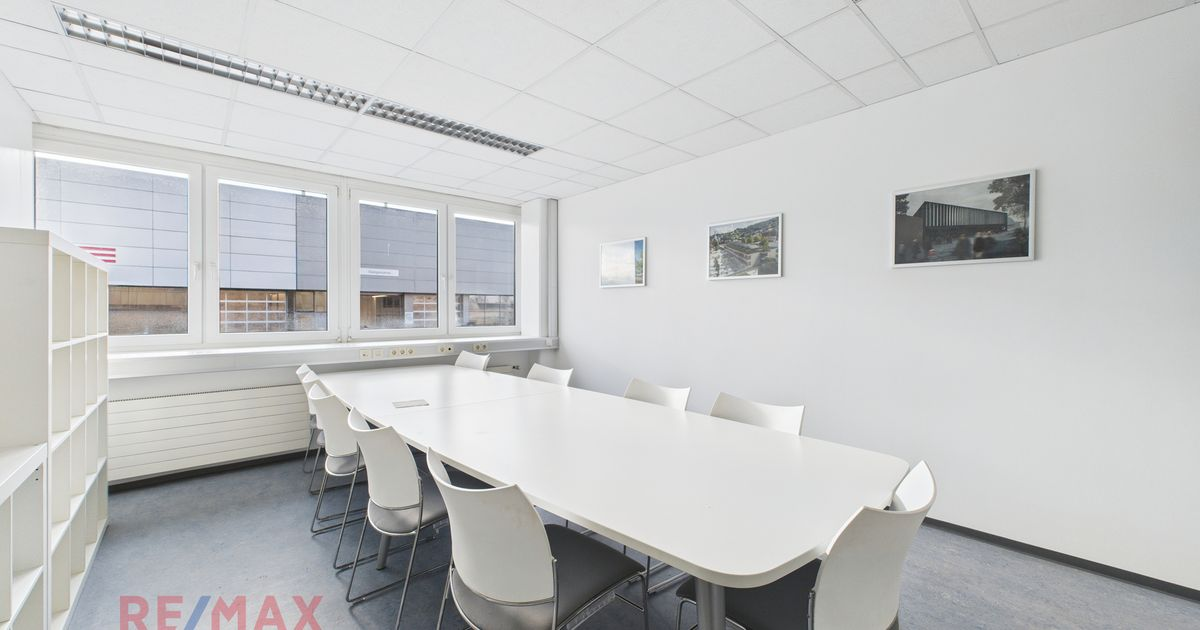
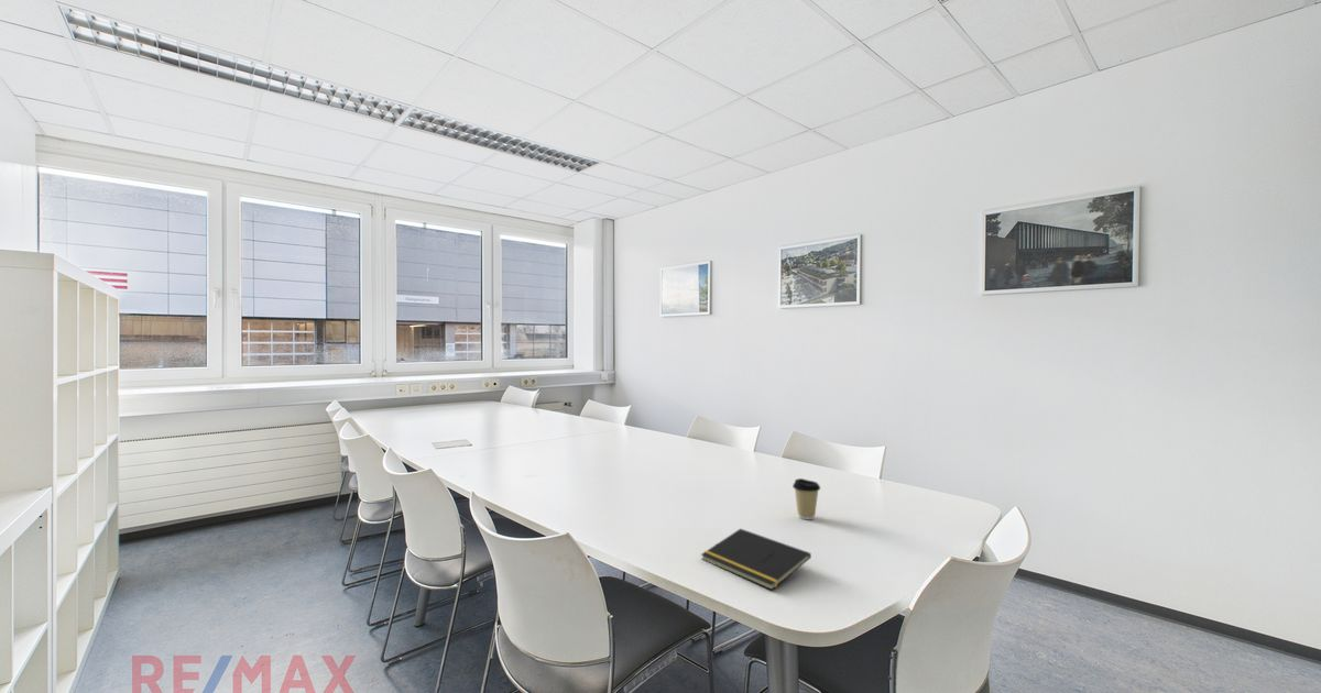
+ coffee cup (806, 498)
+ notepad (754, 556)
